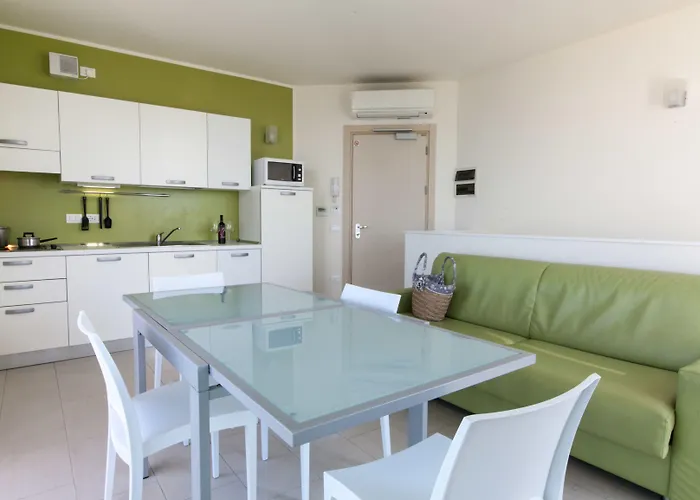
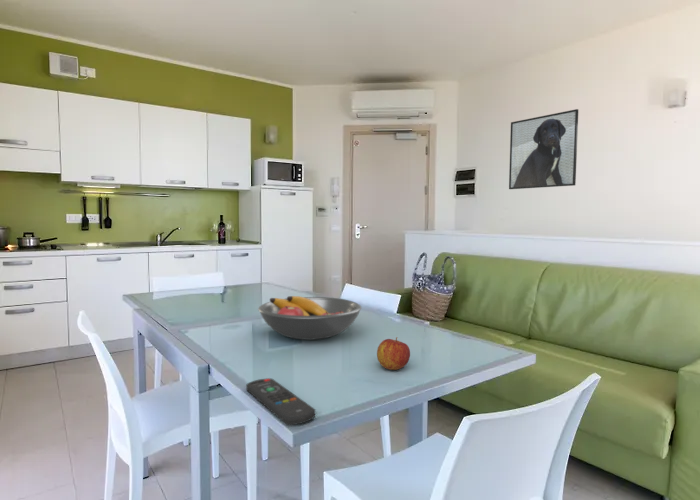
+ apple (393, 352)
+ remote control (278, 398)
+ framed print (541, 152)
+ fruit bowl (310, 316)
